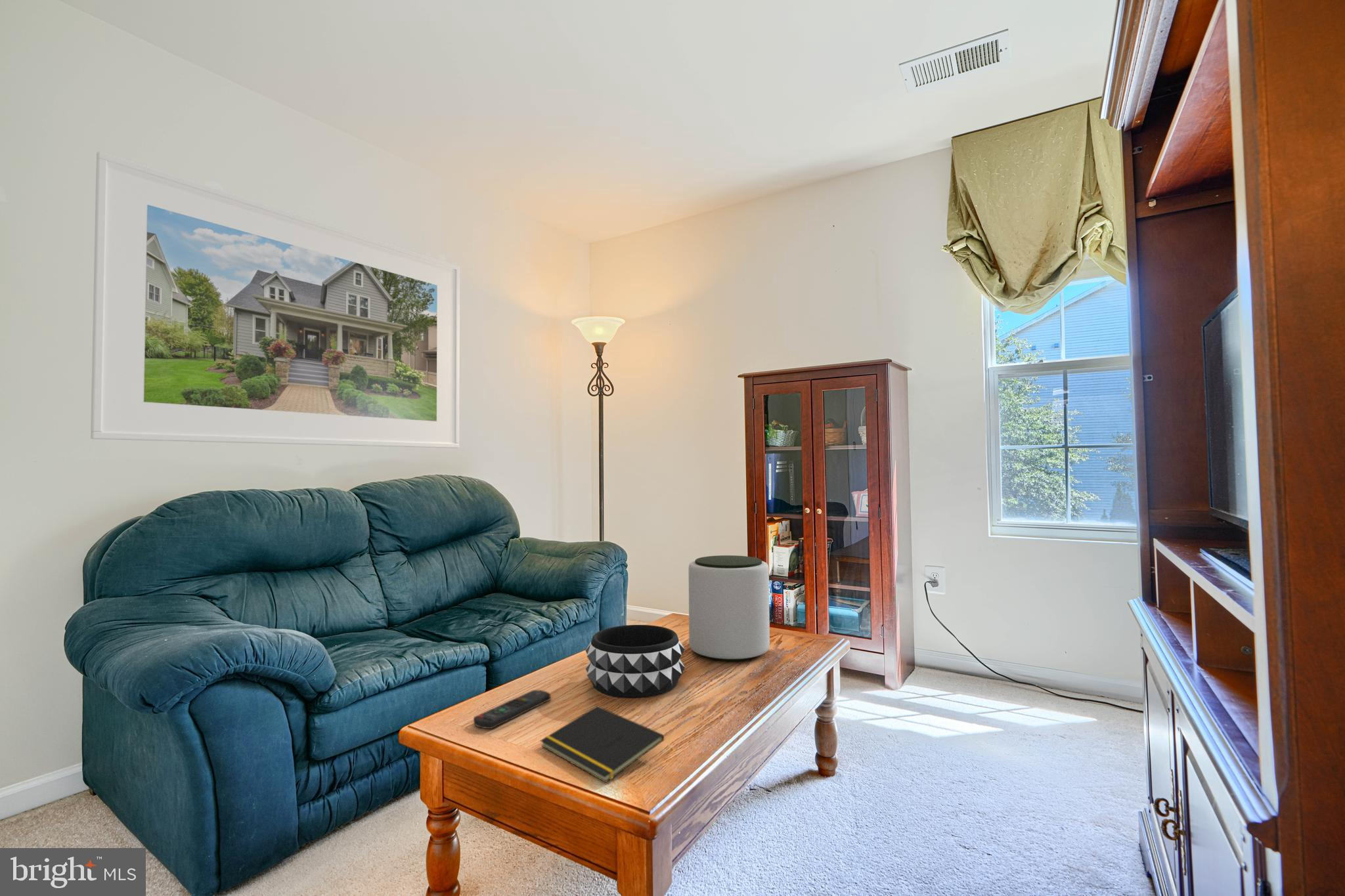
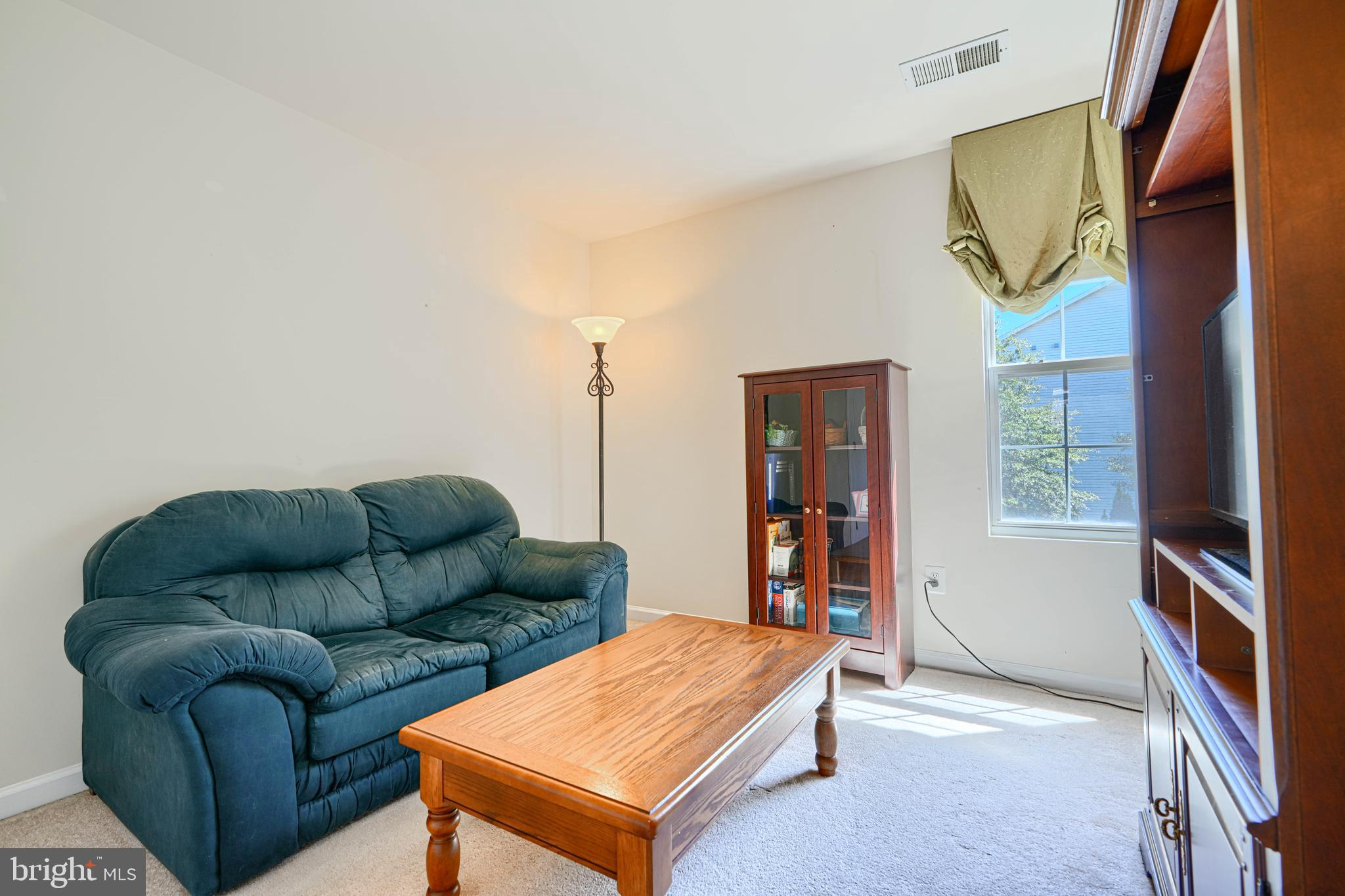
- plant pot (728, 605)
- remote control (514, 708)
- notepad (601, 740)
- decorative bowl (635, 658)
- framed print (317, 332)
